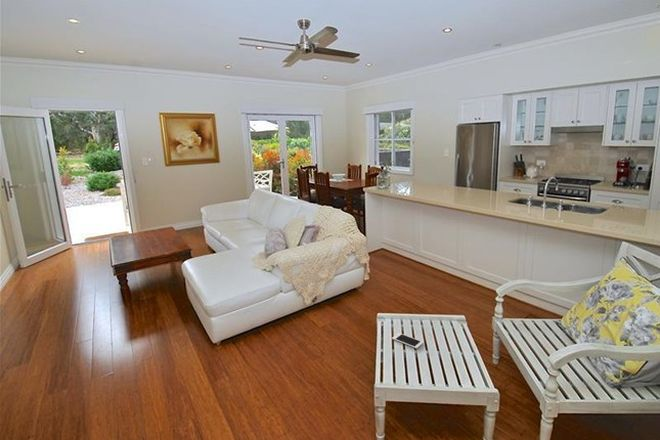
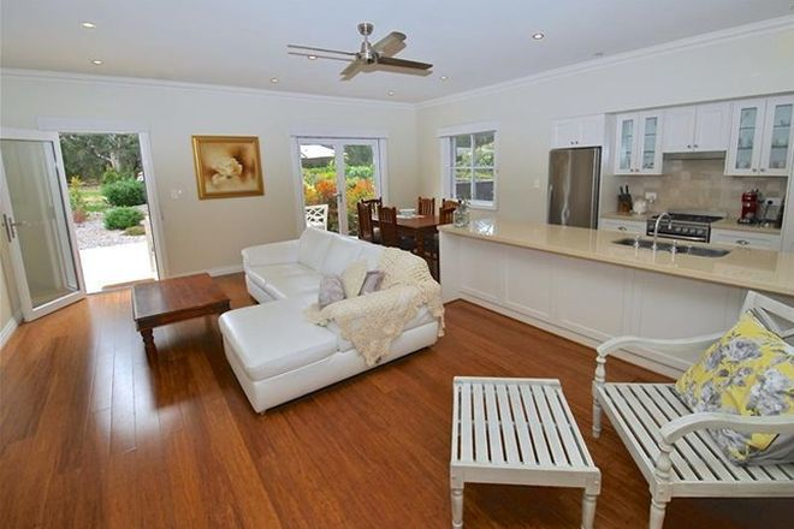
- cell phone (407, 340)
